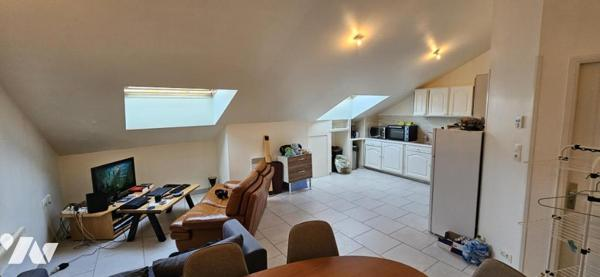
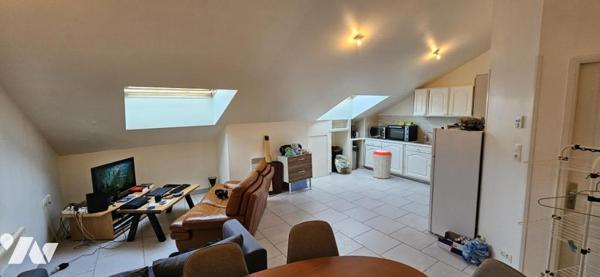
+ trash can (381, 163)
